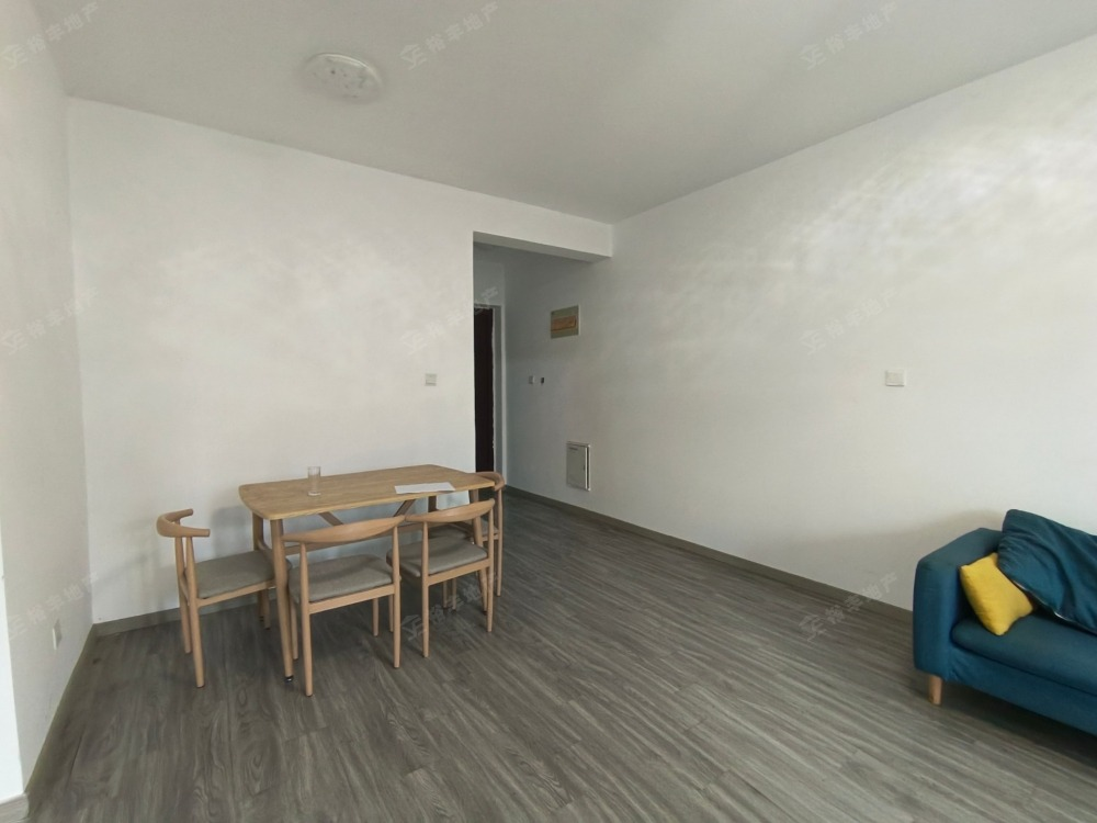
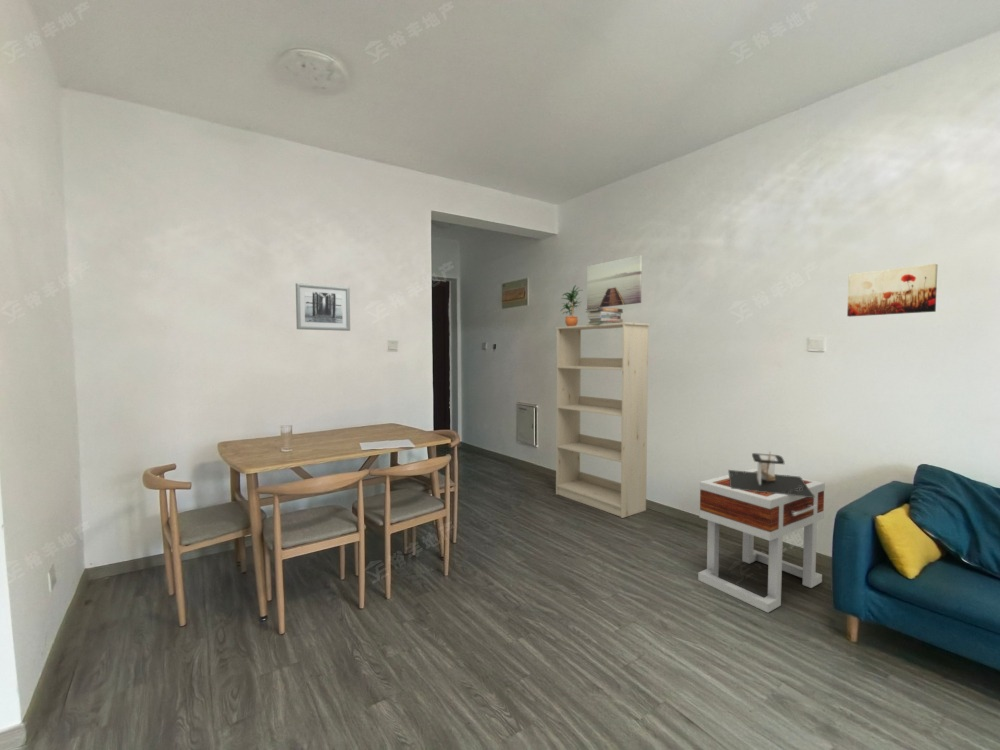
+ bookcase (599, 413)
+ potted plant (571, 305)
+ table lamp (767, 465)
+ wall art (889, 291)
+ book stack (604, 316)
+ wall art (612, 283)
+ wall art (323, 307)
+ side table (763, 532)
